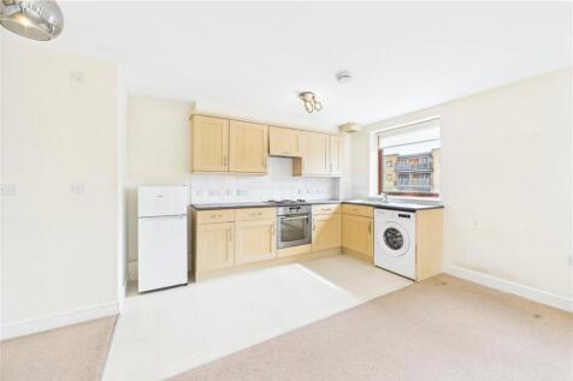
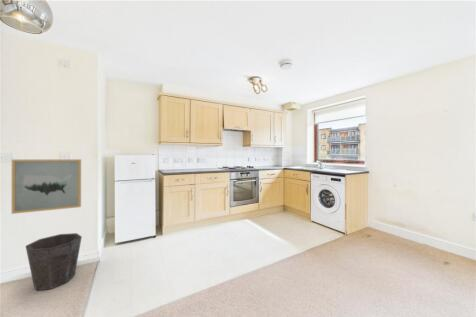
+ wall art (48, 184)
+ waste bin (55, 260)
